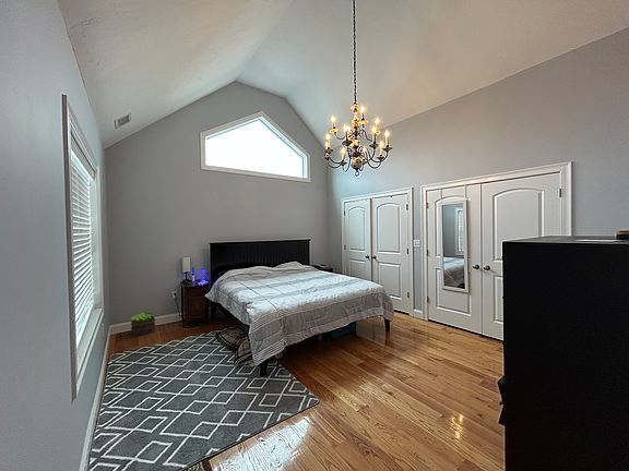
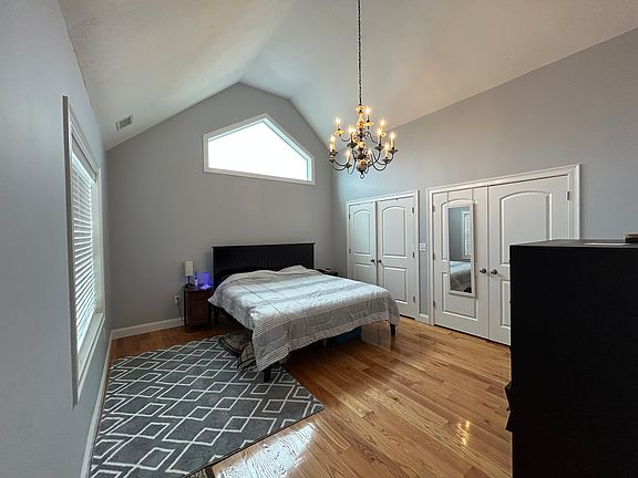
- potted plant (143, 322)
